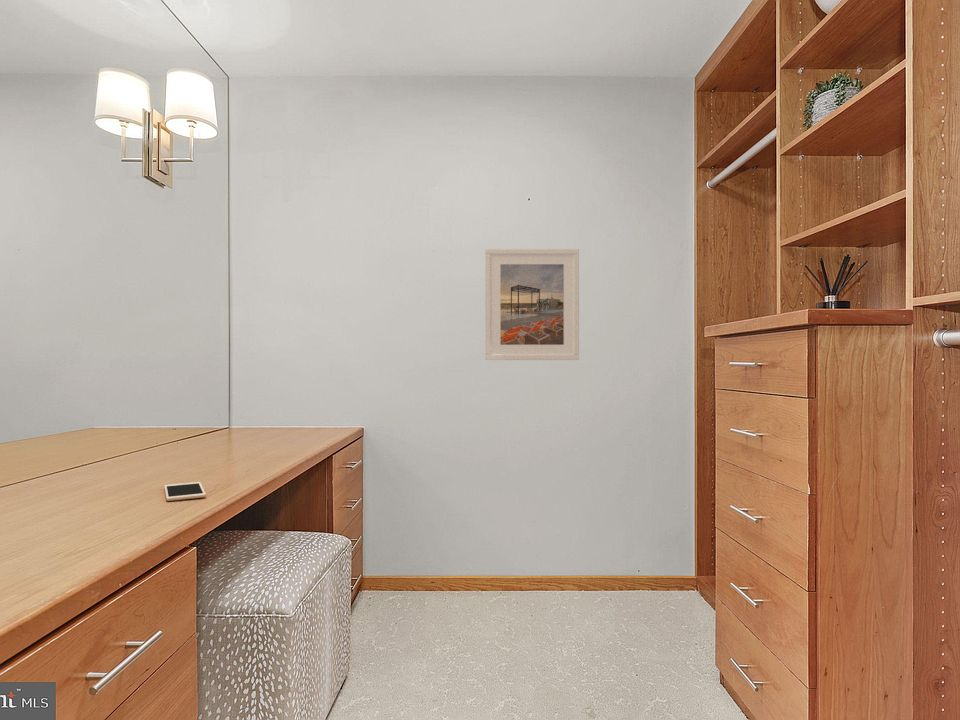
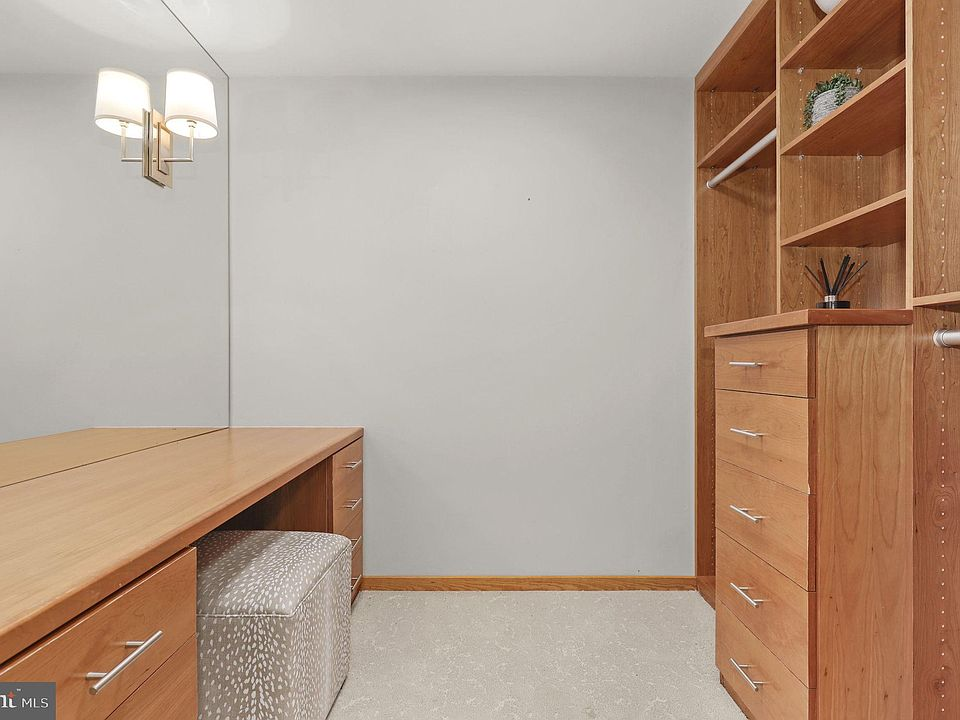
- cell phone (184, 490)
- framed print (531, 304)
